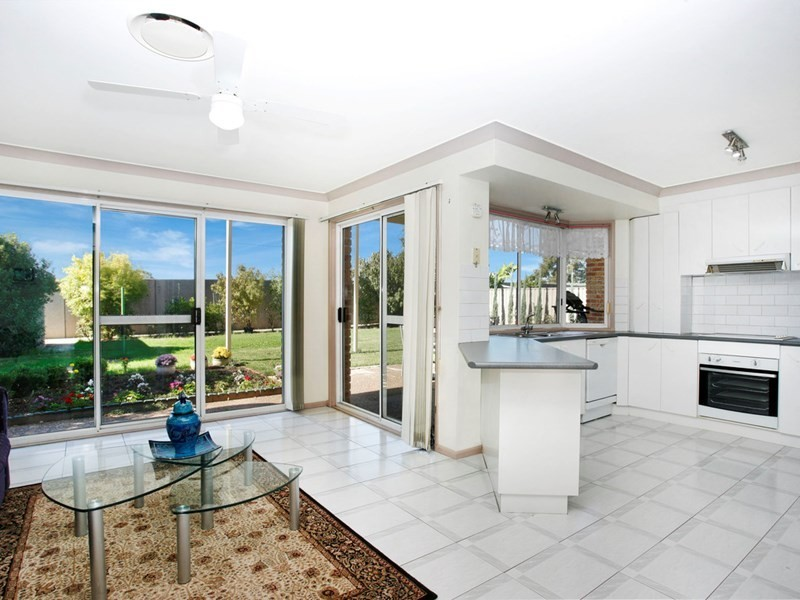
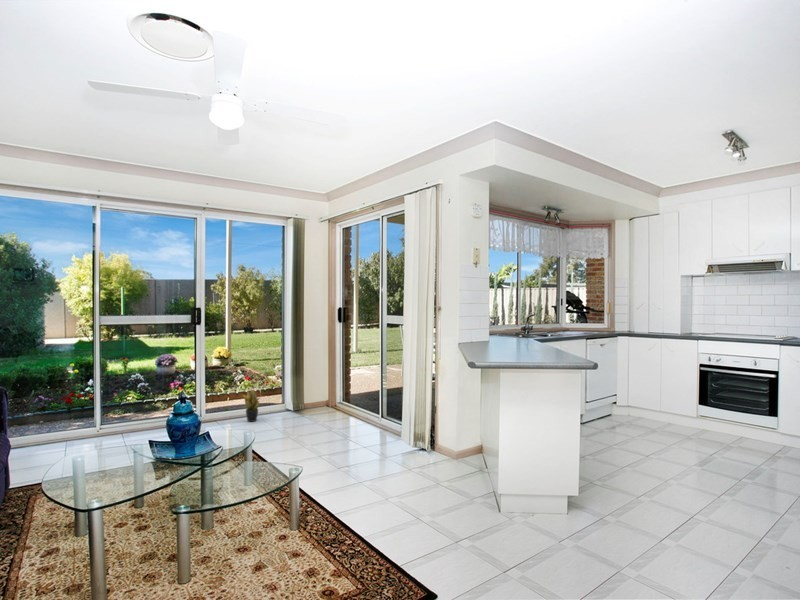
+ potted plant (253, 404)
